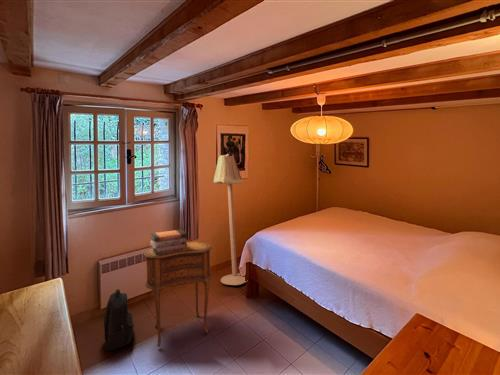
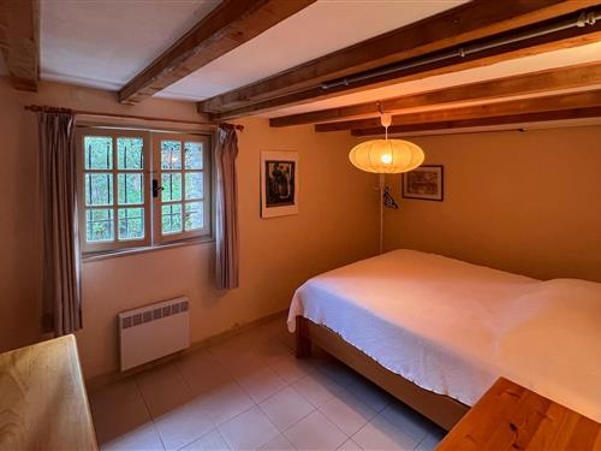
- side table (179, 284)
- floor lamp (229, 217)
- book stack (168, 241)
- backpack (118, 315)
